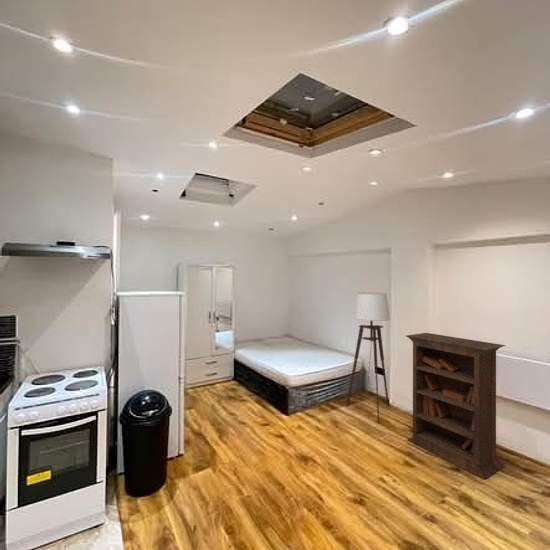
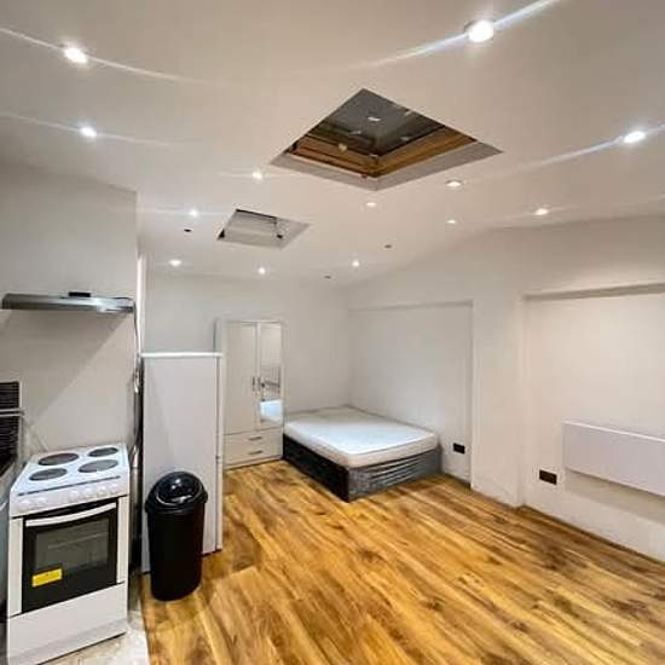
- bookcase (451, 396)
- floor lamp (370, 350)
